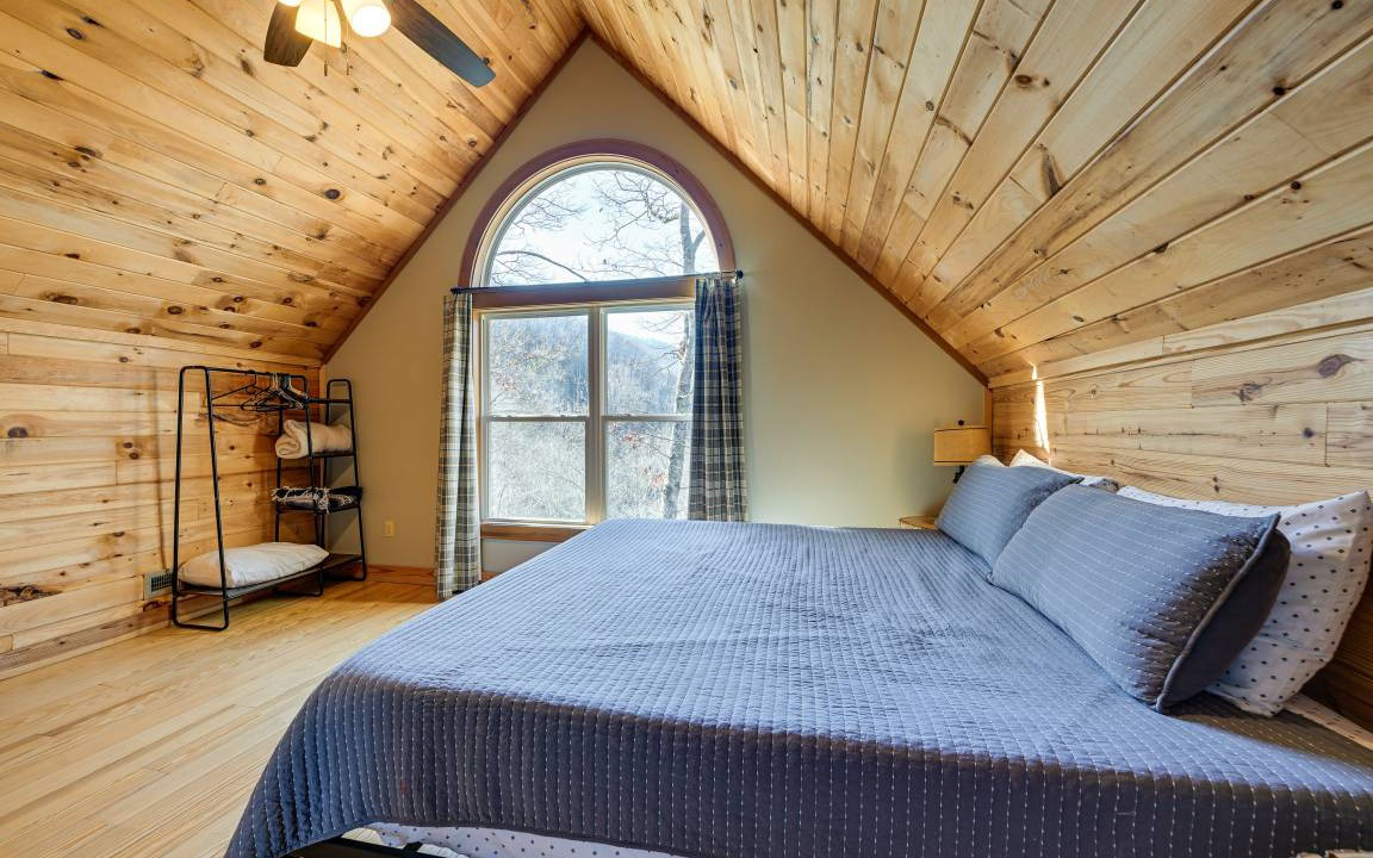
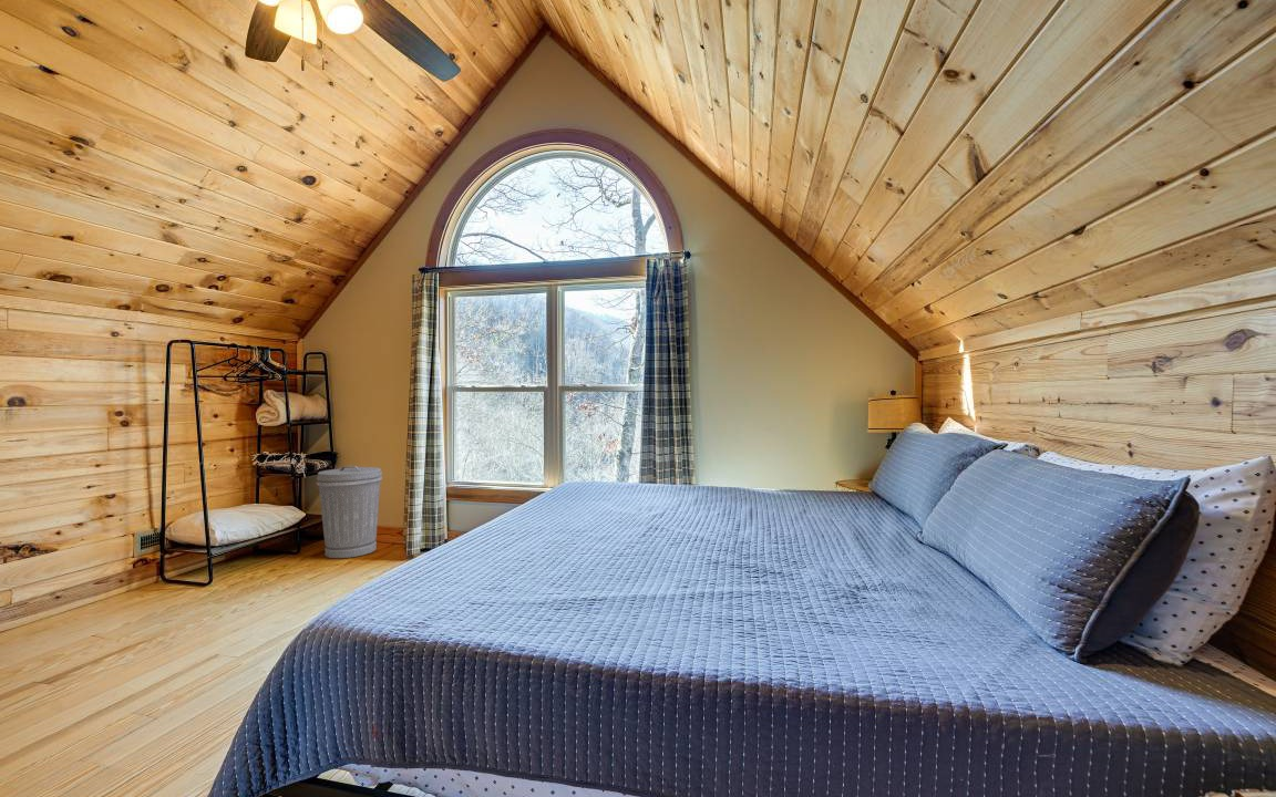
+ trash can (350, 508)
